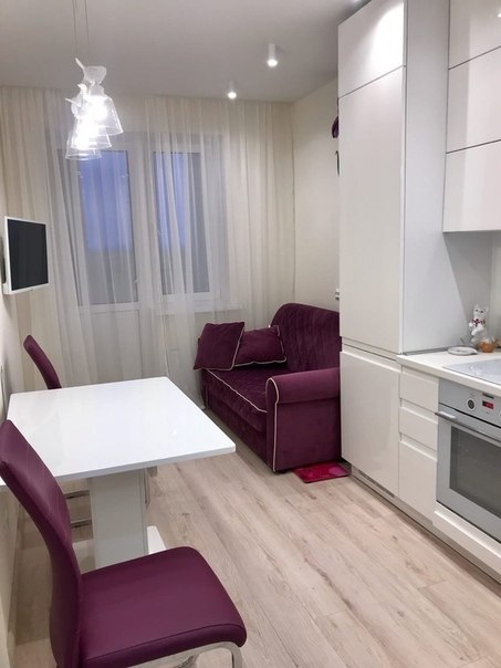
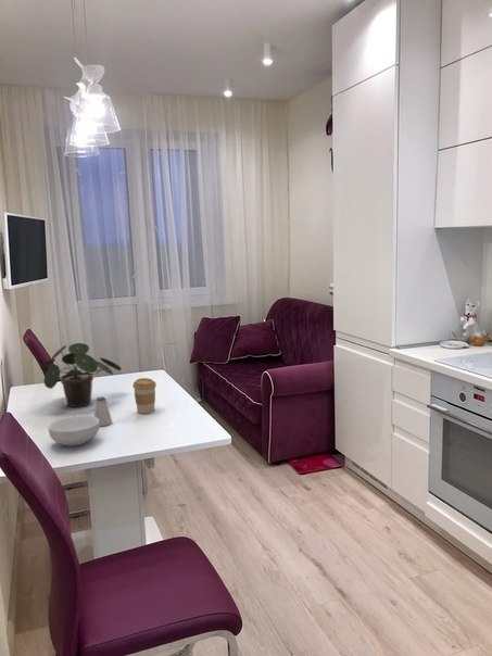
+ potted plant (77, 374)
+ cereal bowl (74, 432)
+ saltshaker (101, 411)
+ coffee cup (144, 395)
